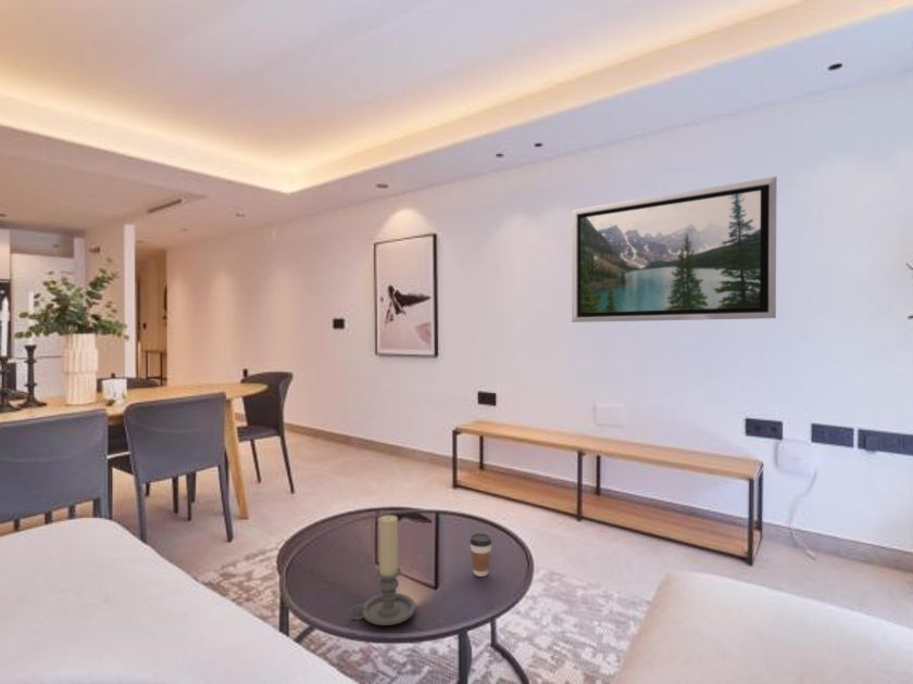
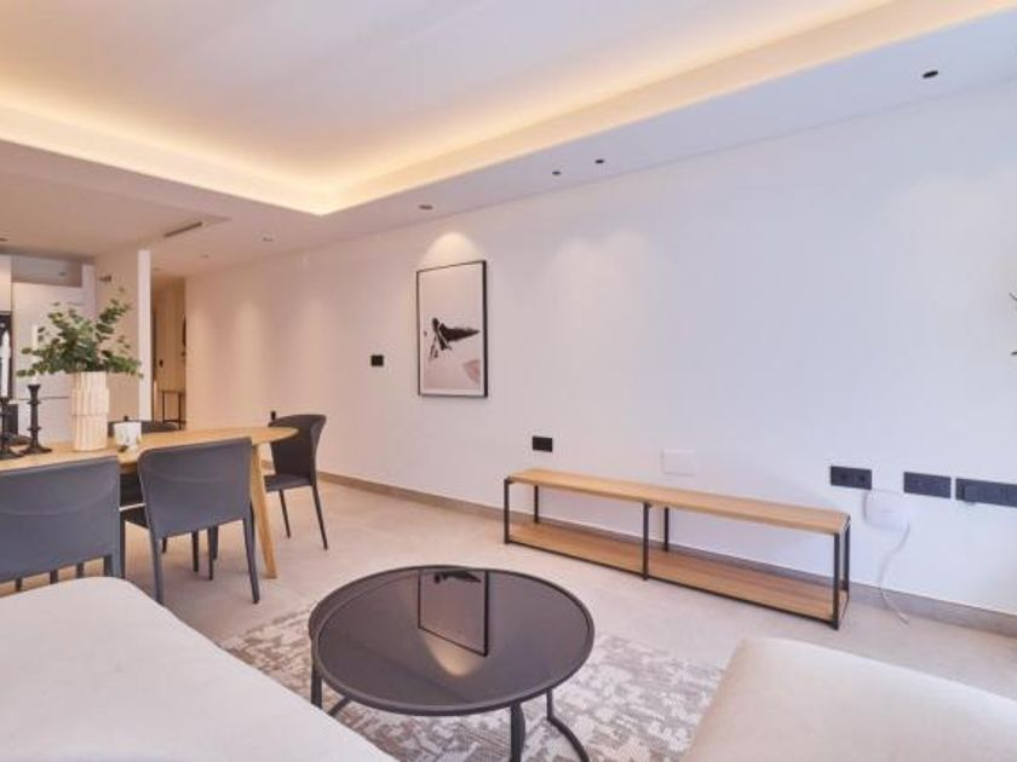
- television (662, 257)
- coffee cup (480, 555)
- candle holder (383, 566)
